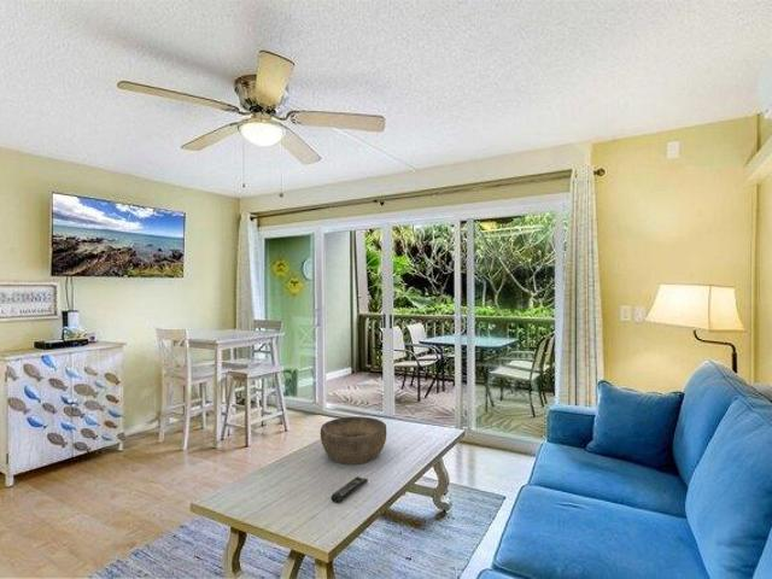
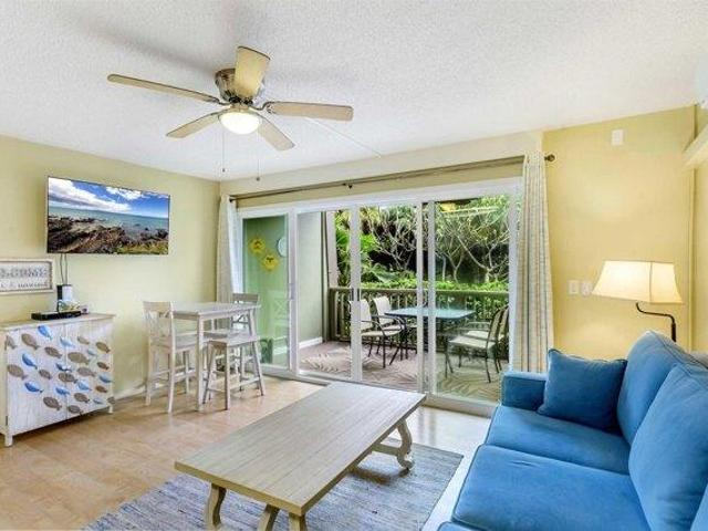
- remote control (350, 487)
- bowl (353, 440)
